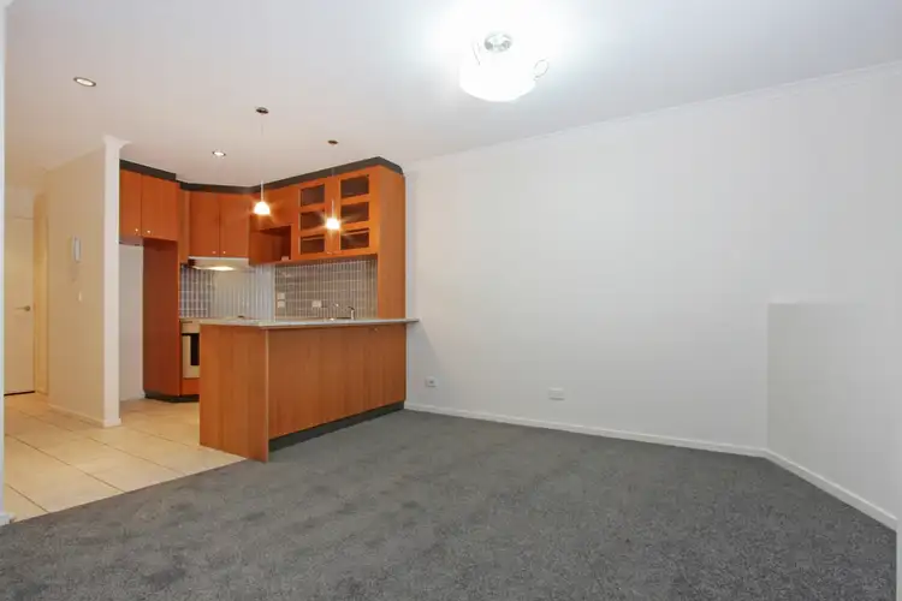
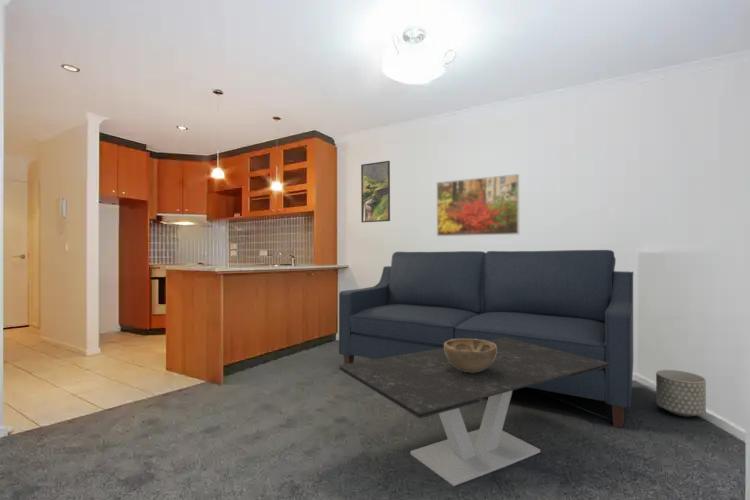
+ decorative bowl (469, 356)
+ planter (680, 394)
+ sofa (477, 314)
+ coffee table (474, 403)
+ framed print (375, 192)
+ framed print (475, 207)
